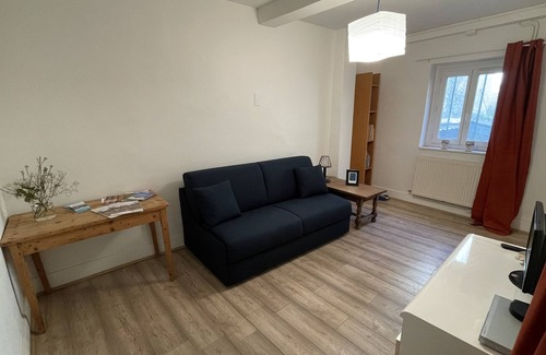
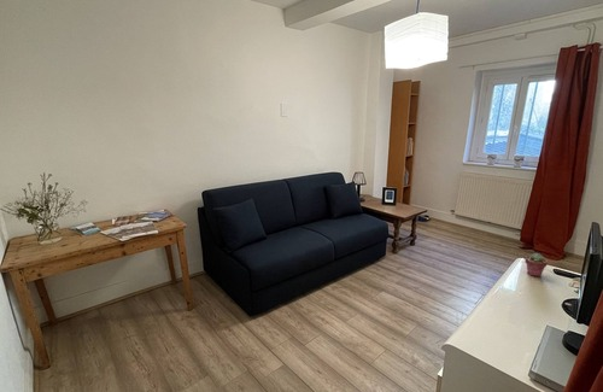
+ potted succulent (535, 263)
